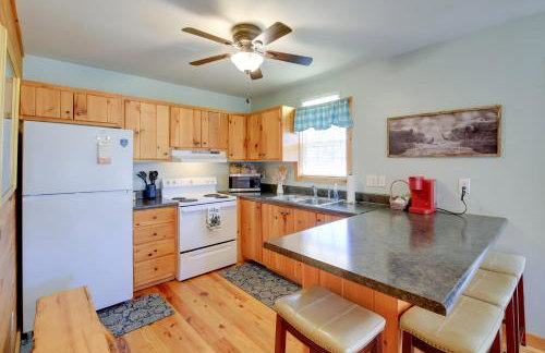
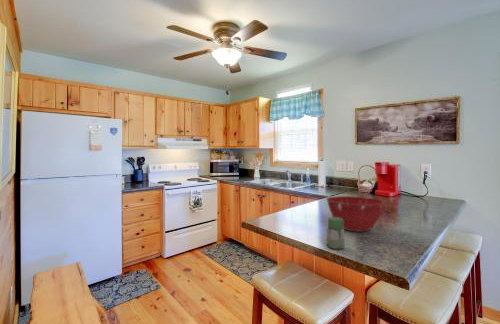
+ jar (335, 232)
+ mixing bowl (354, 213)
